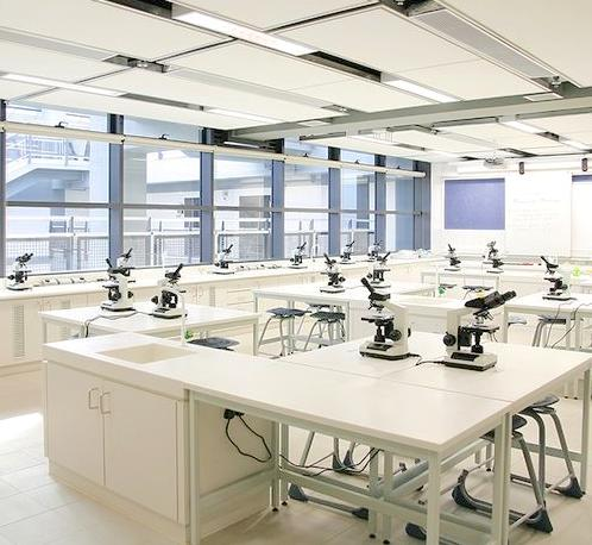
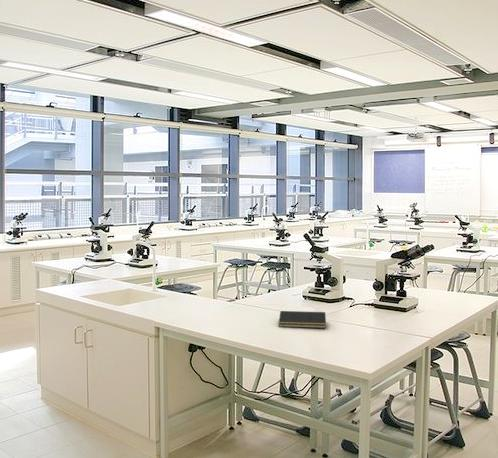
+ notepad (302, 319)
